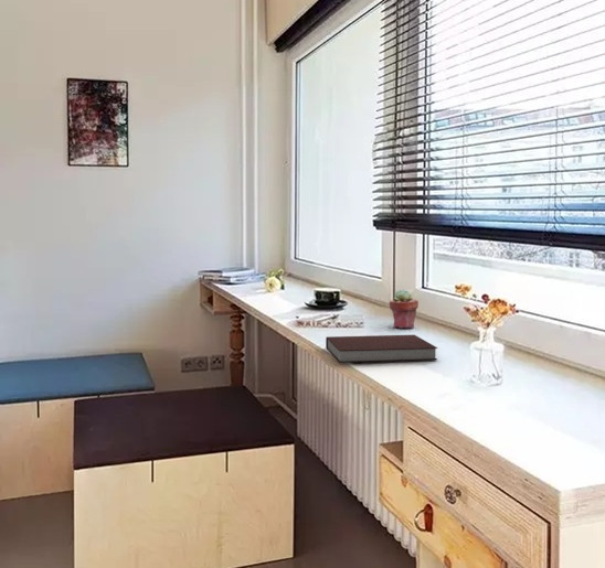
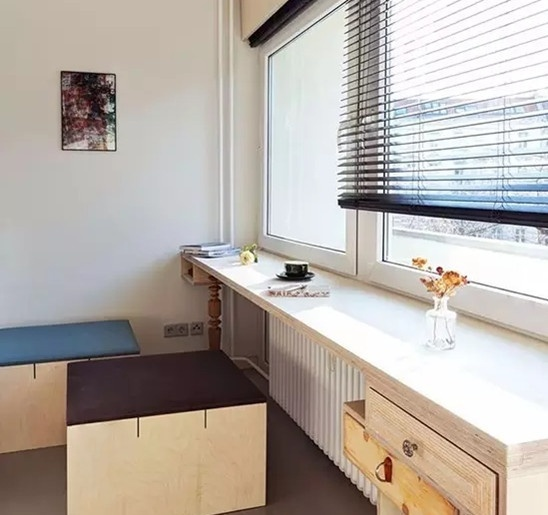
- notebook (379, 347)
- potted succulent (403, 308)
